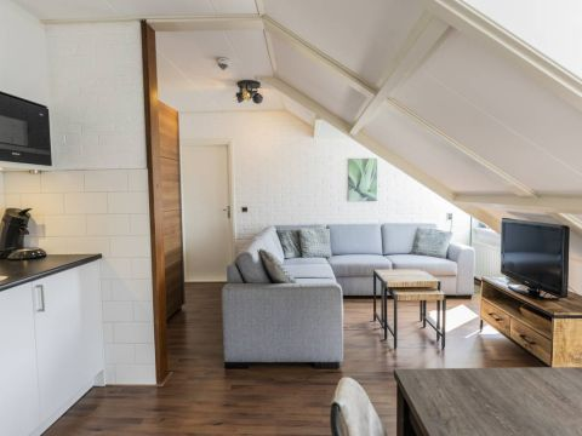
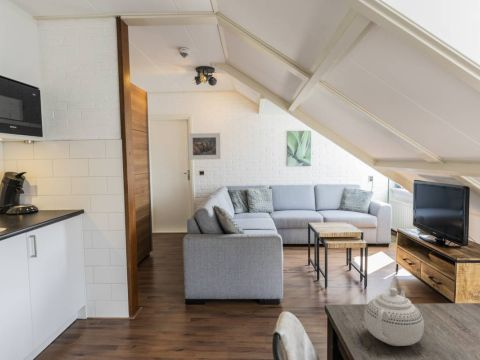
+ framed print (204, 146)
+ teapot (392, 314)
